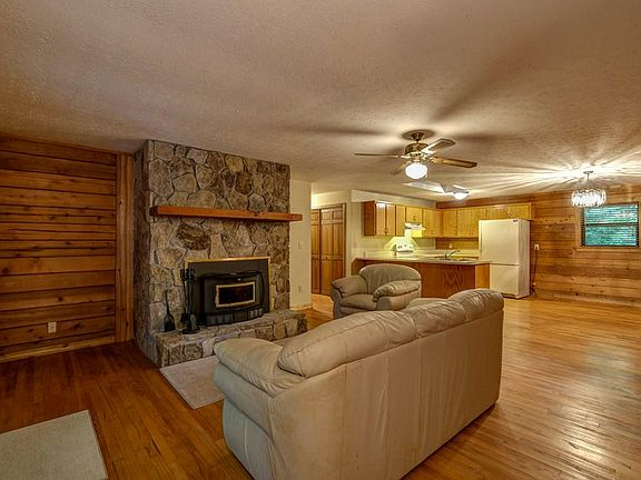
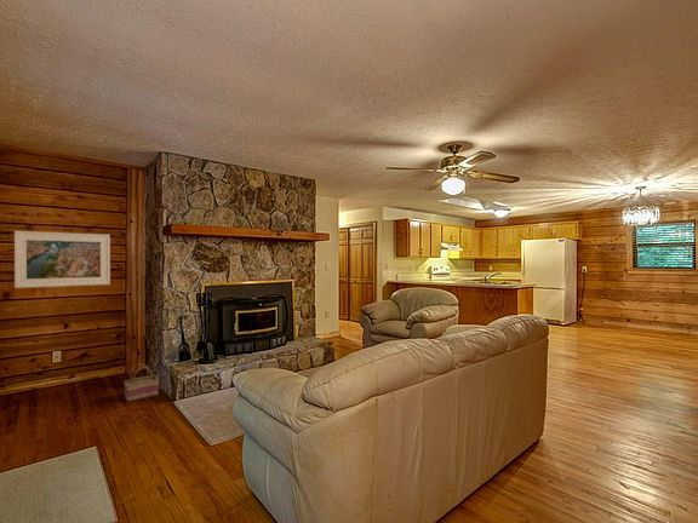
+ basket (141, 380)
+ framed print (65, 259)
